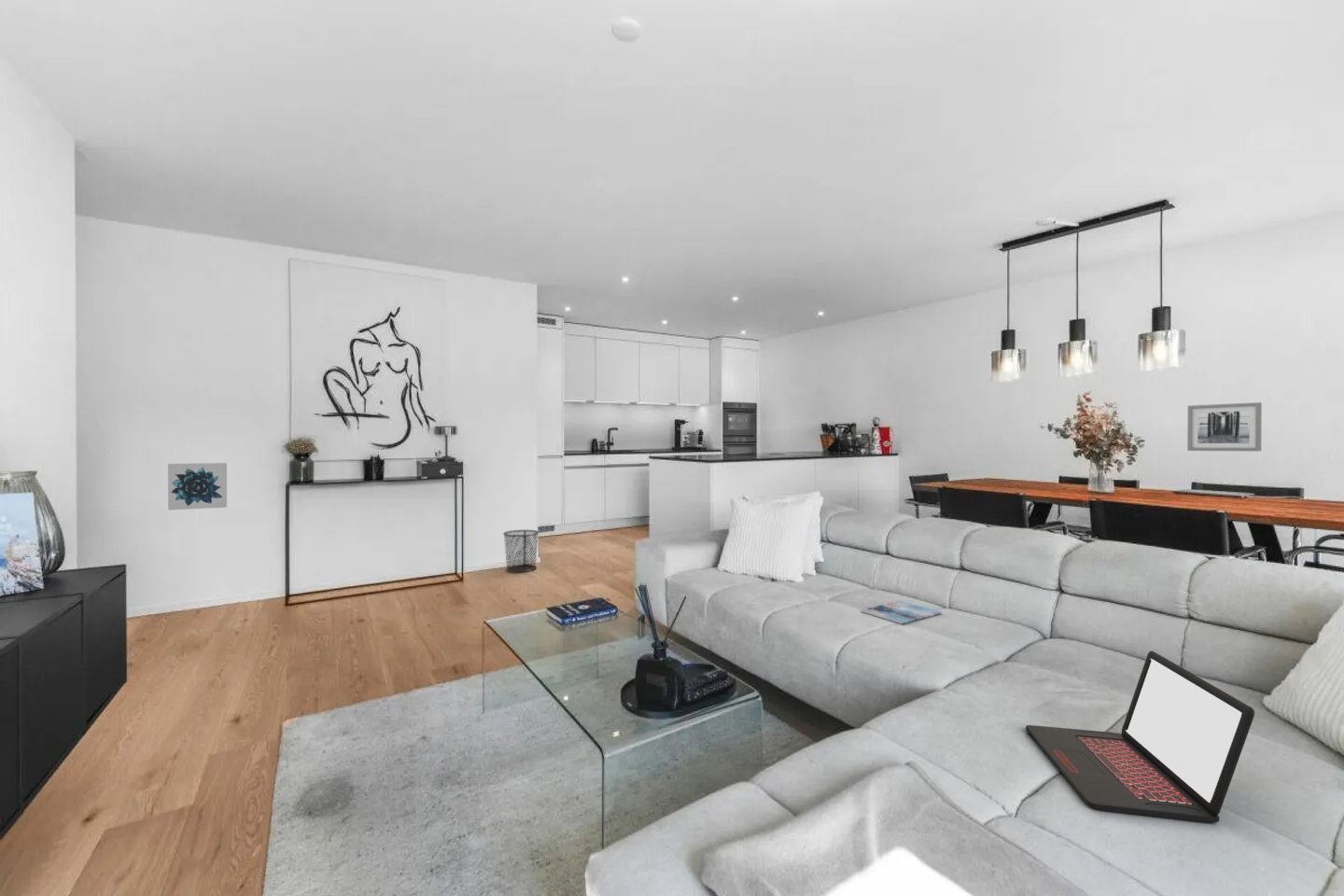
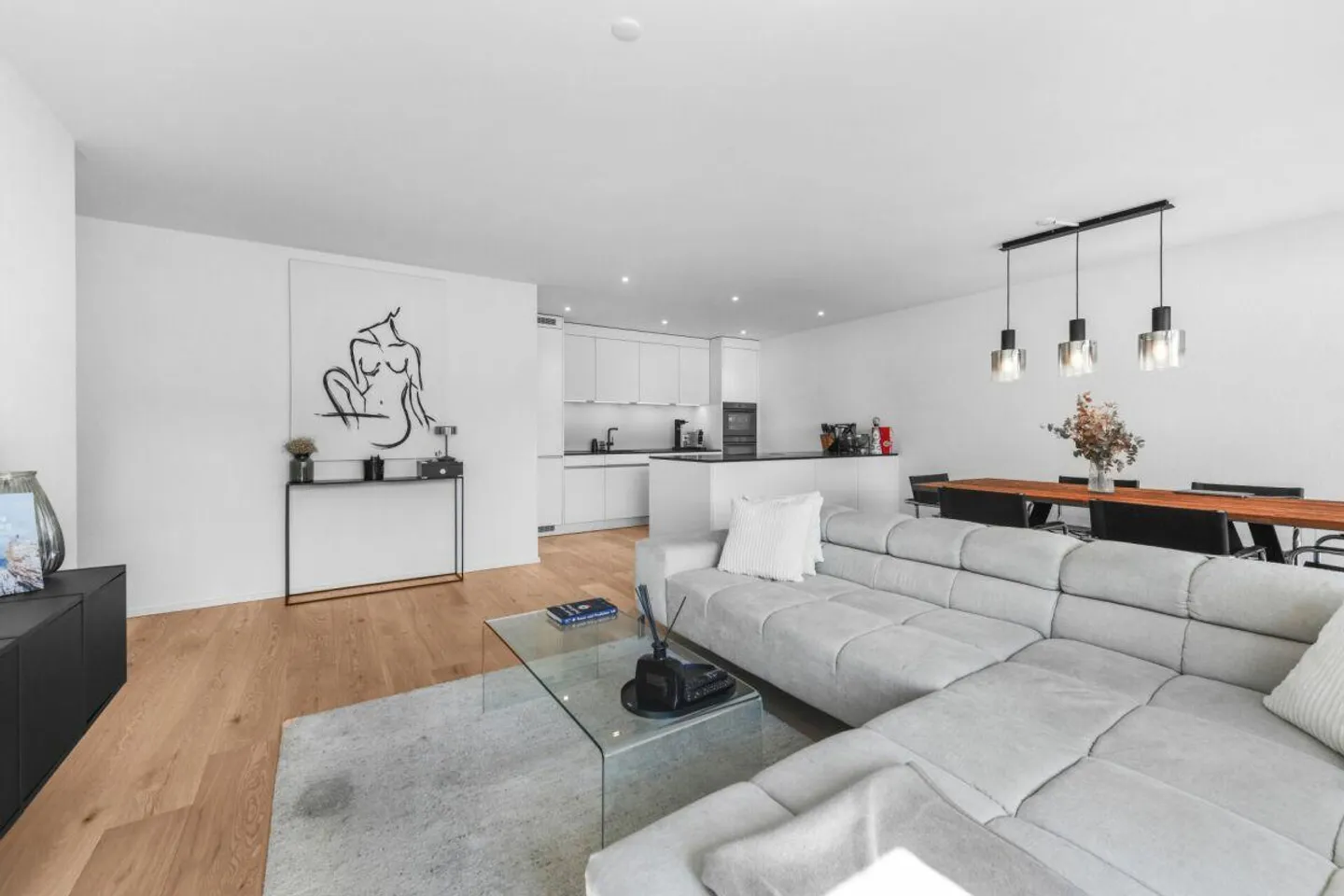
- wall art (1223, 427)
- waste bin (521, 551)
- wall art (198, 485)
- magazine (901, 611)
- laptop (1125, 721)
